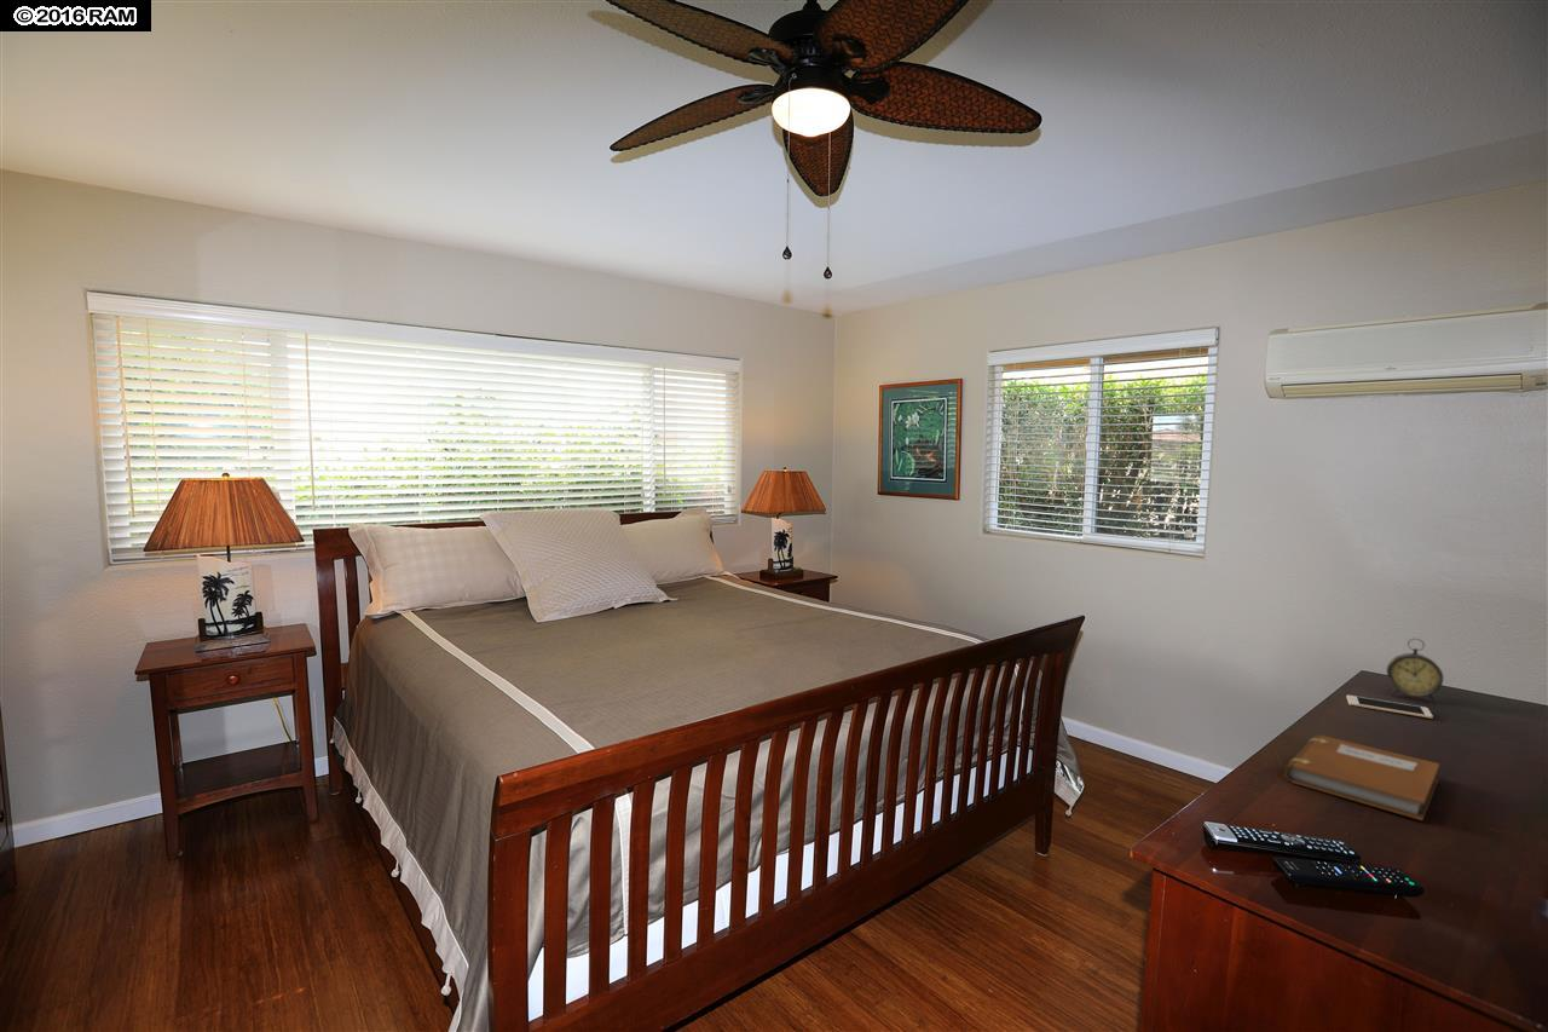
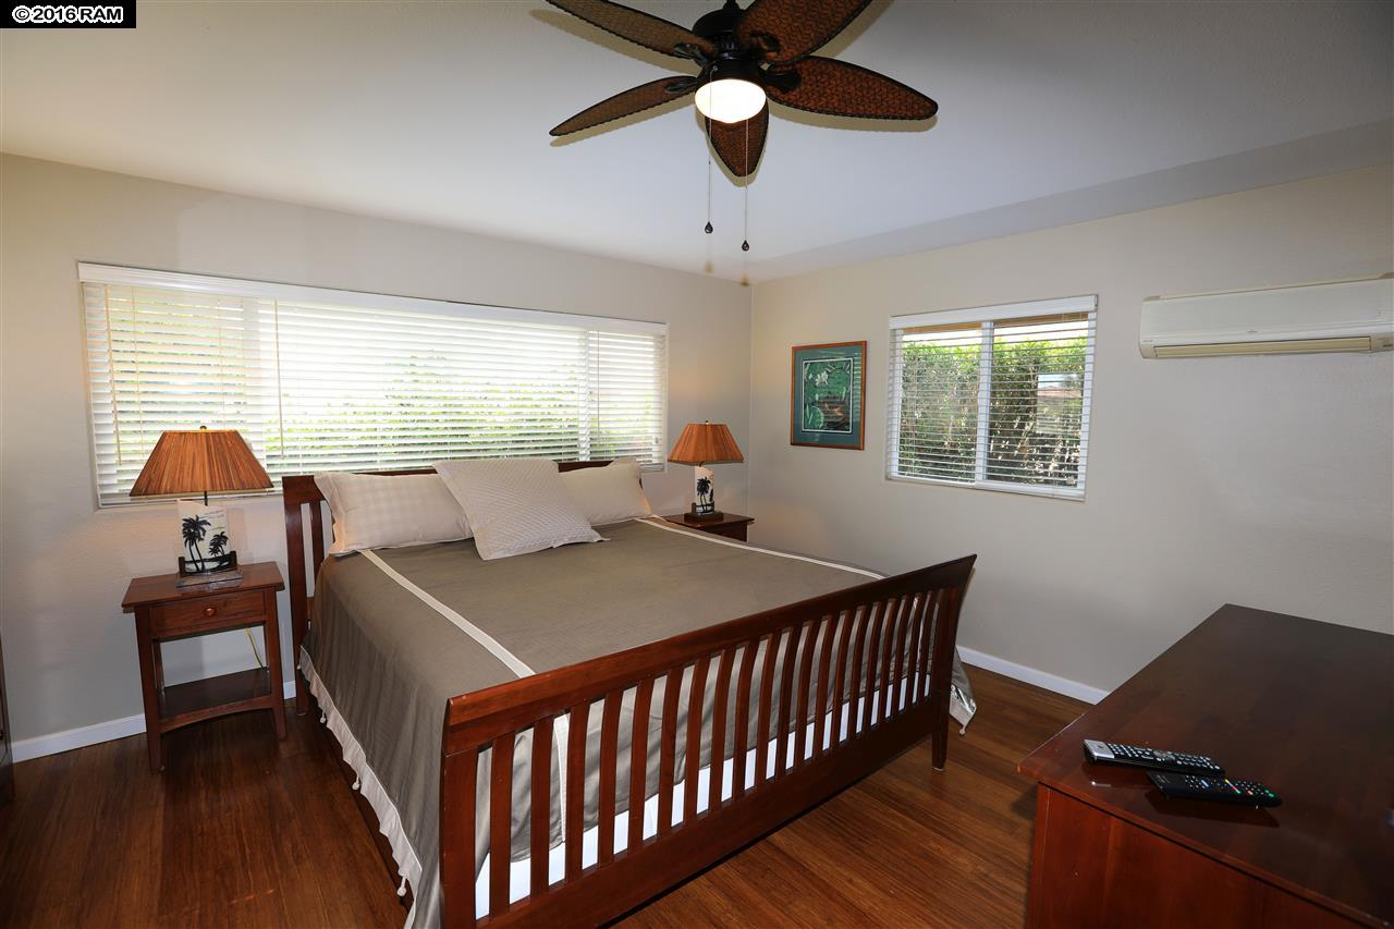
- alarm clock (1414, 668)
- cell phone (1387, 705)
- notebook (1362, 771)
